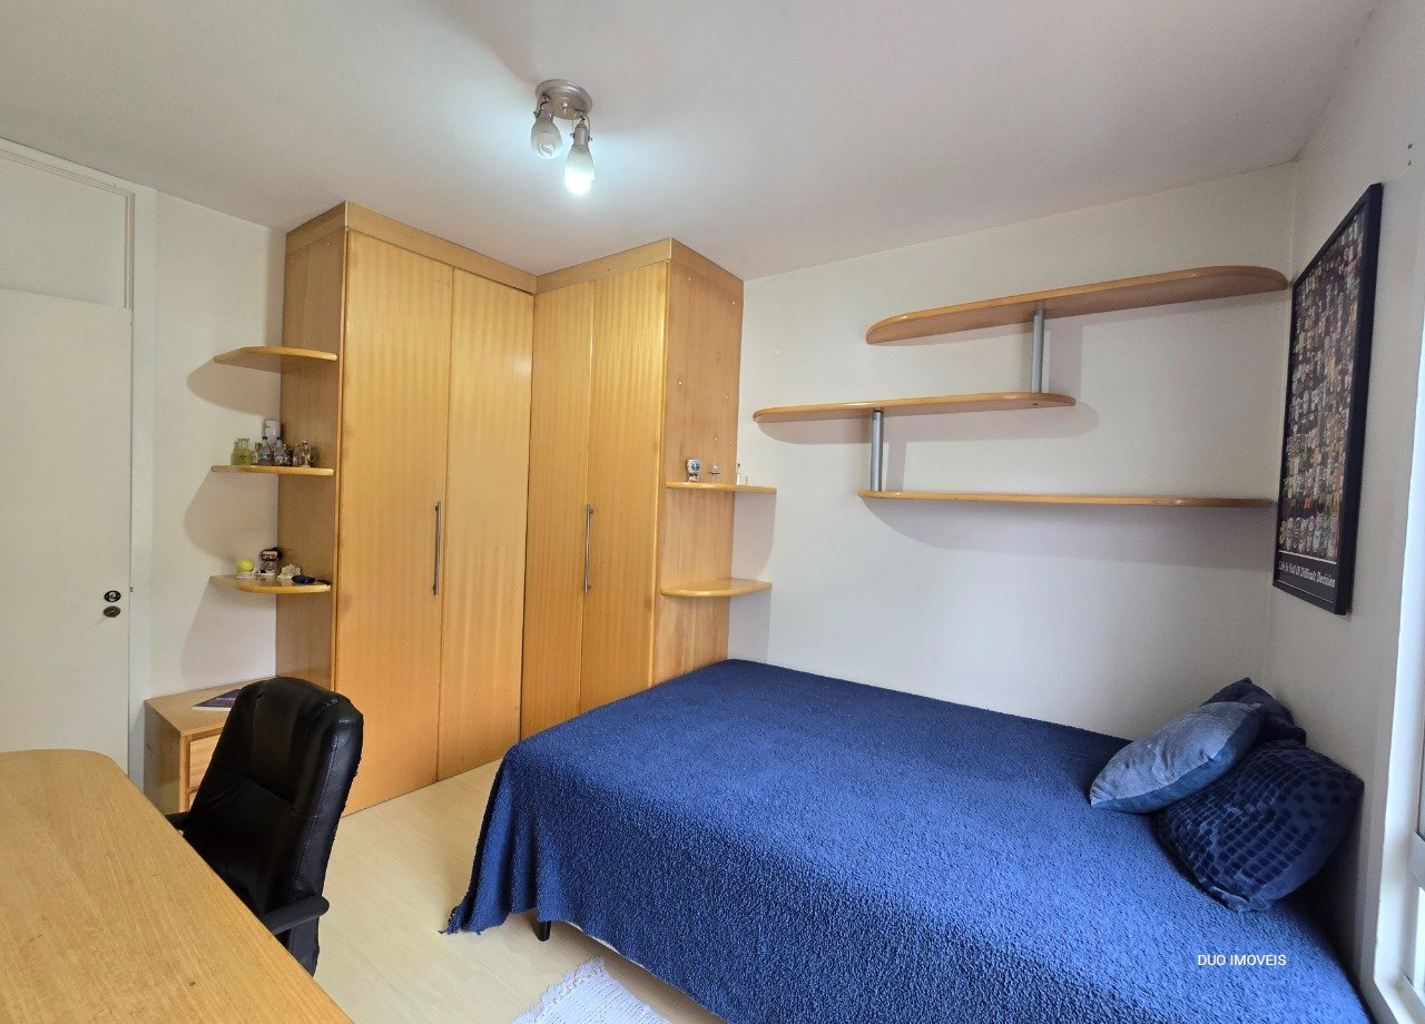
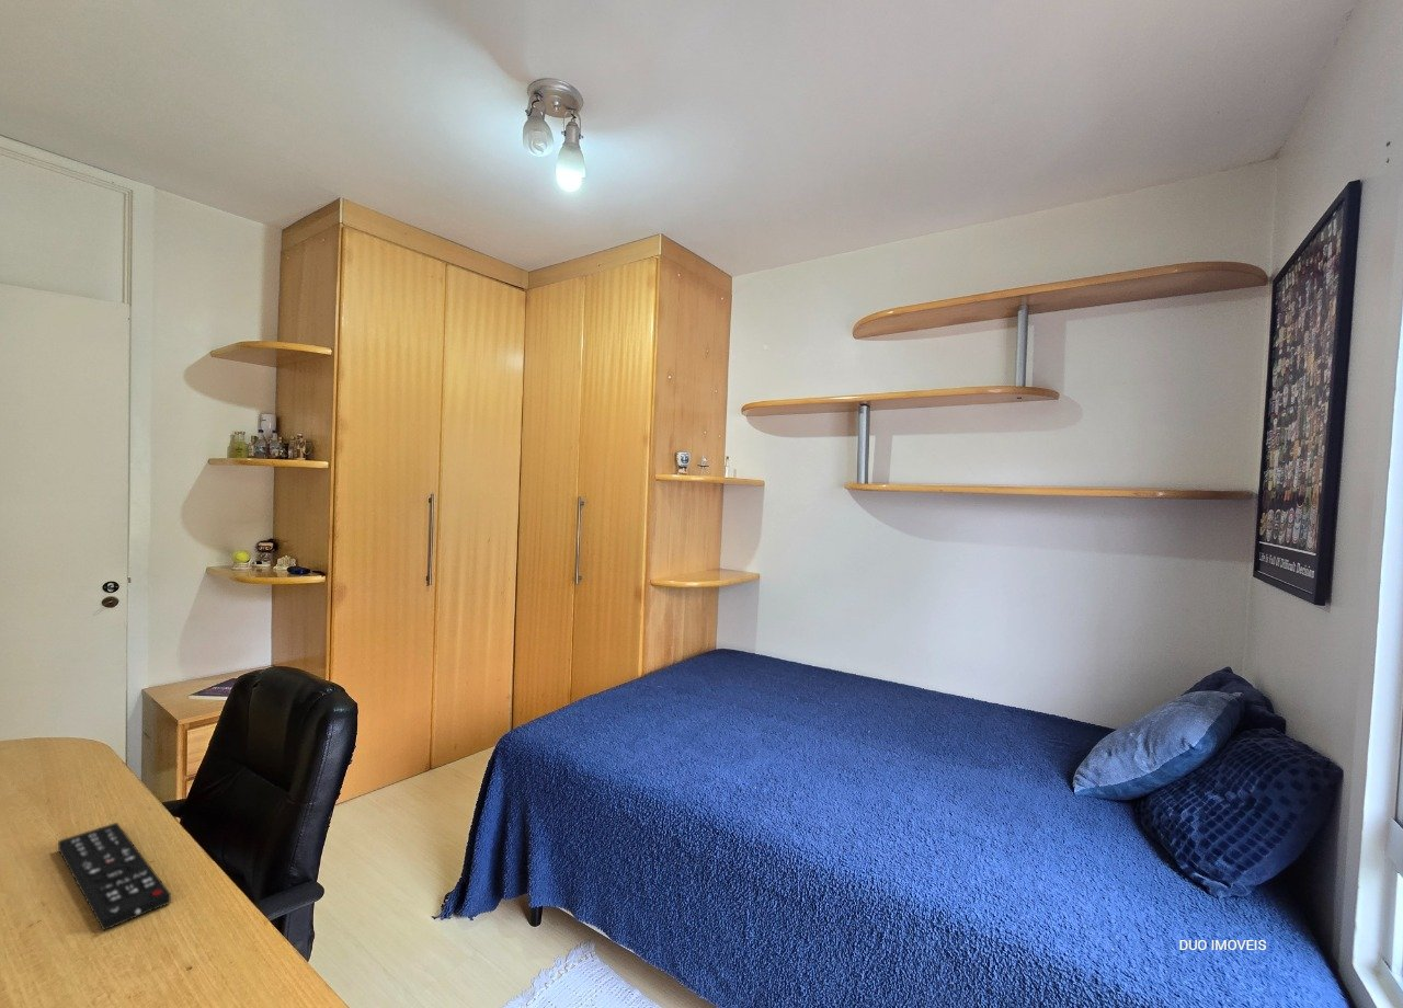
+ remote control (111, 869)
